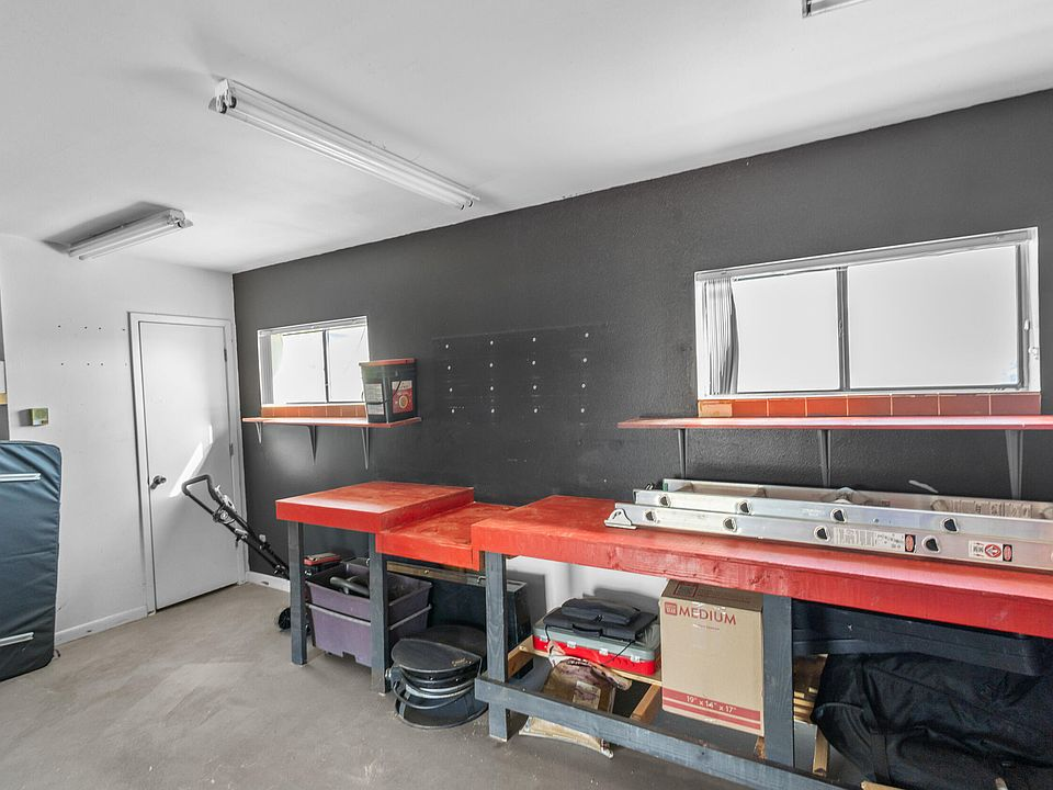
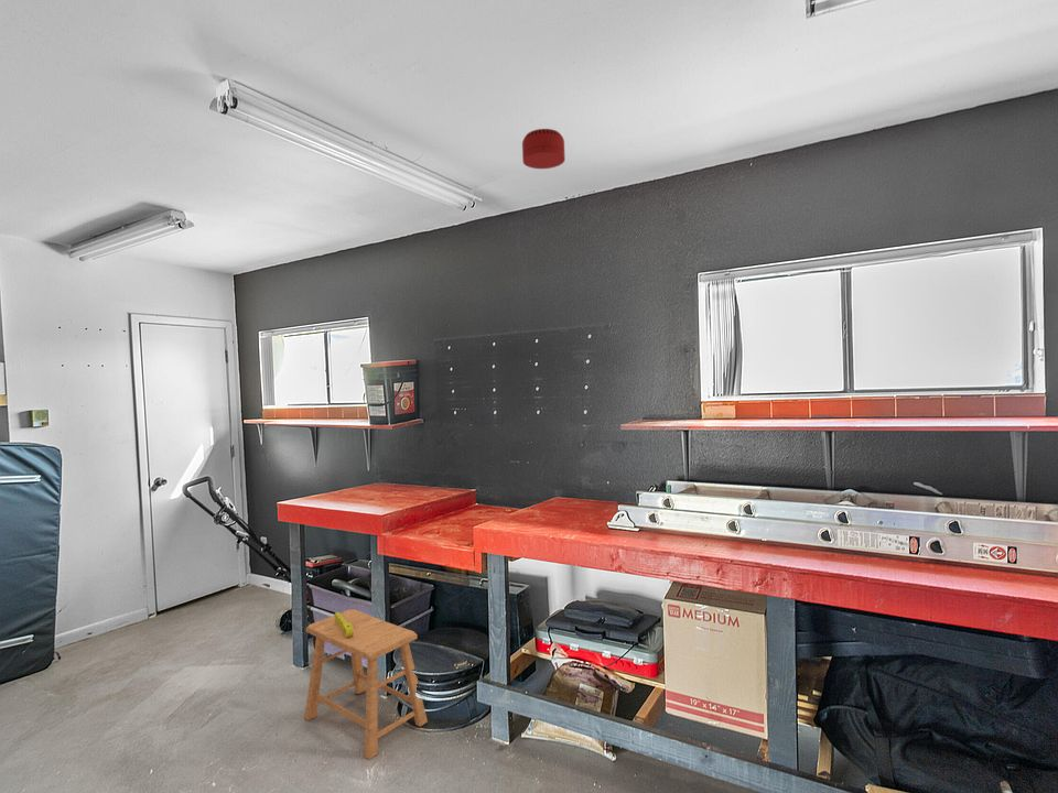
+ tool (343, 623)
+ smoke detector (543, 148)
+ stool (363, 674)
